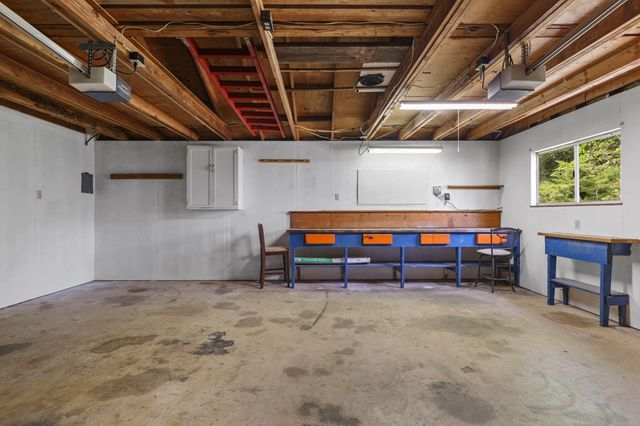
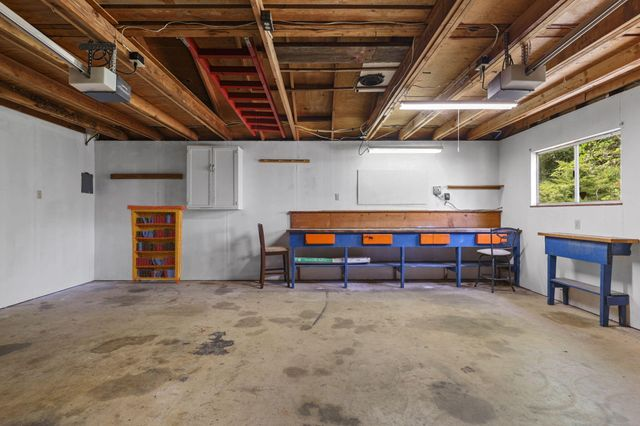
+ bookcase (157, 243)
